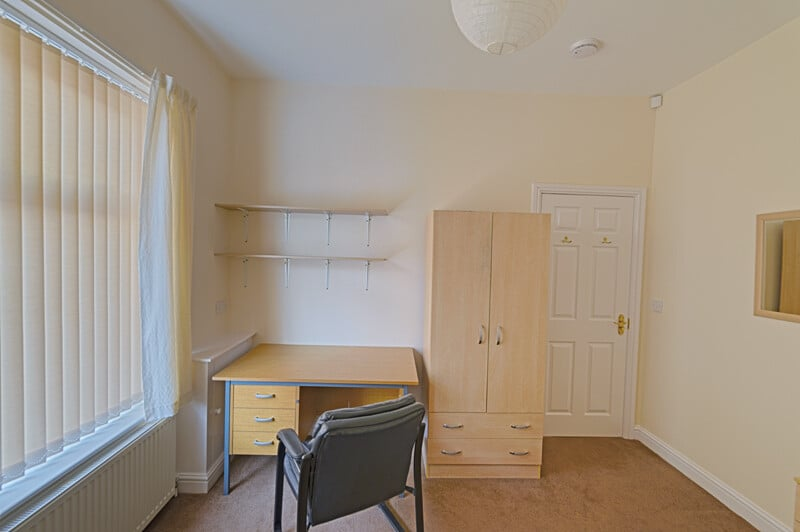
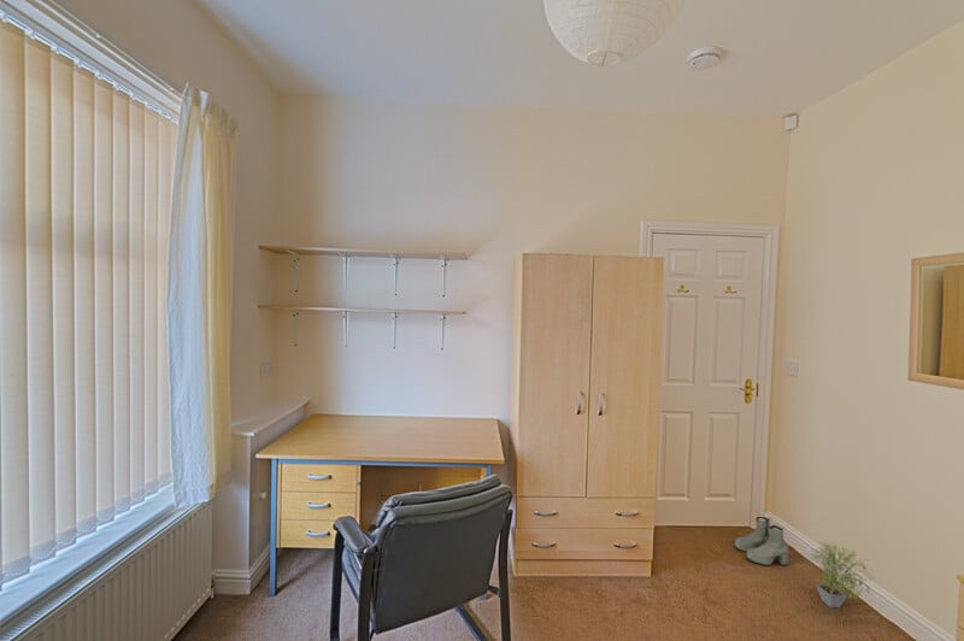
+ boots (762, 539)
+ potted plant (837, 574)
